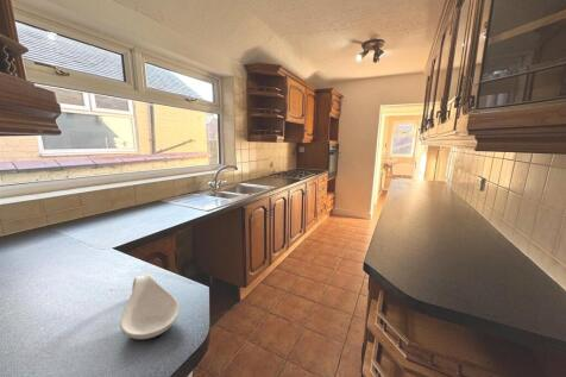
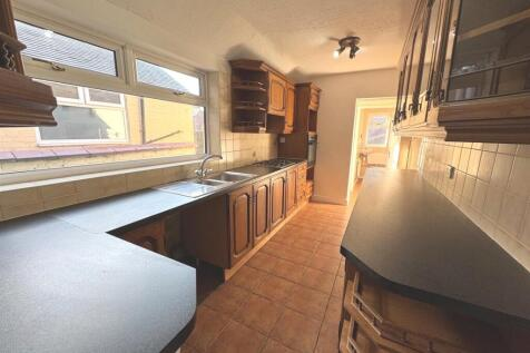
- spoon rest (146, 300)
